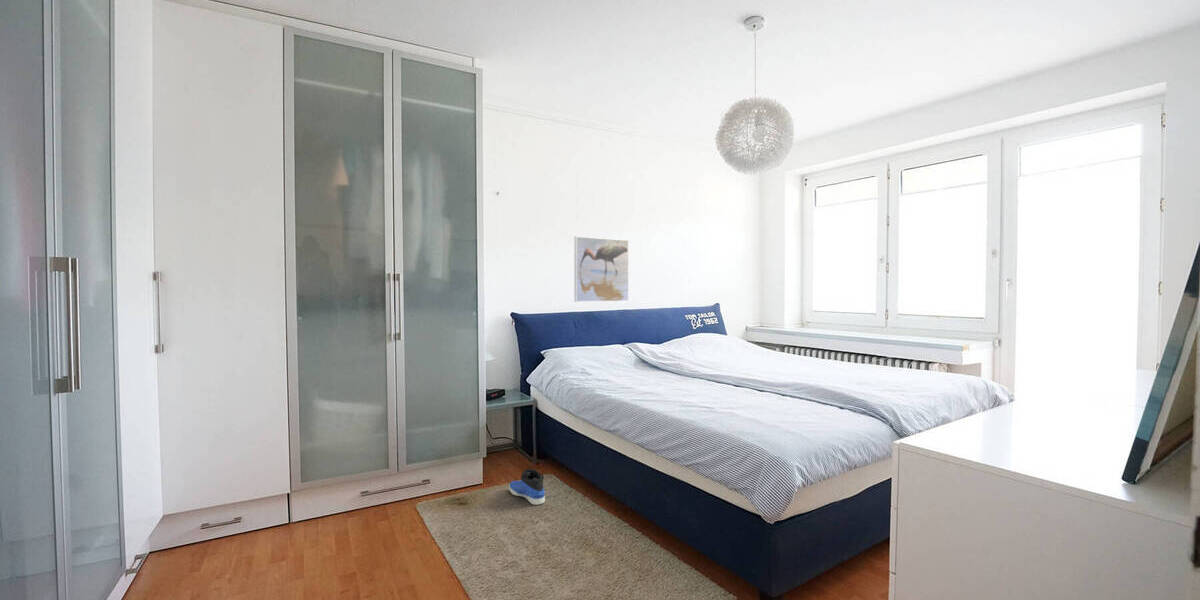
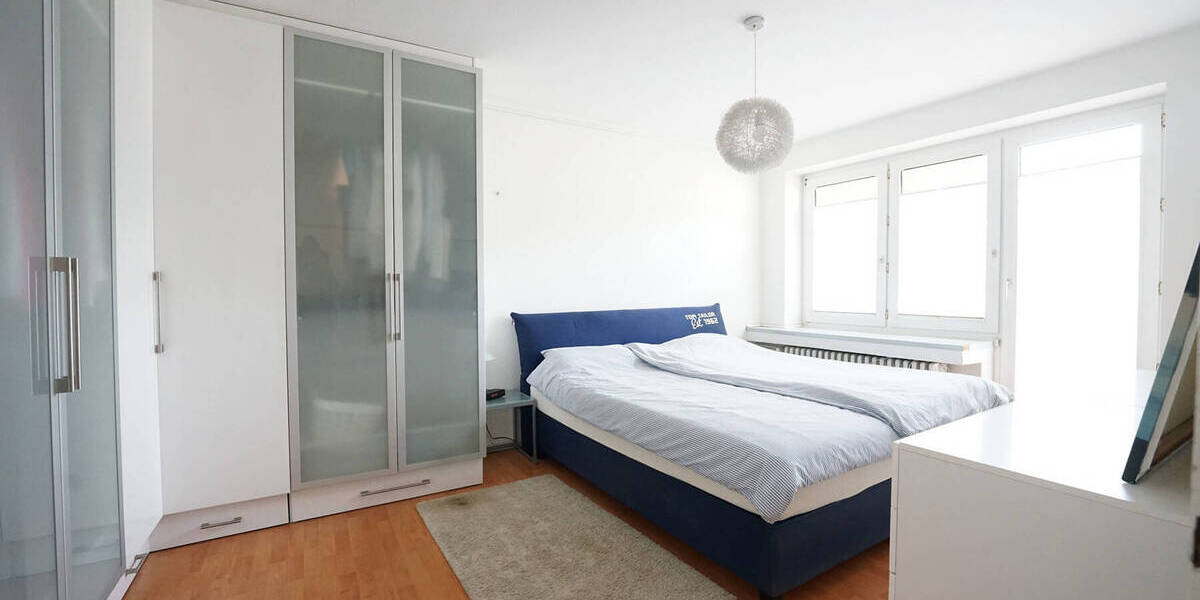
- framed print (602, 270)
- sneaker (526, 481)
